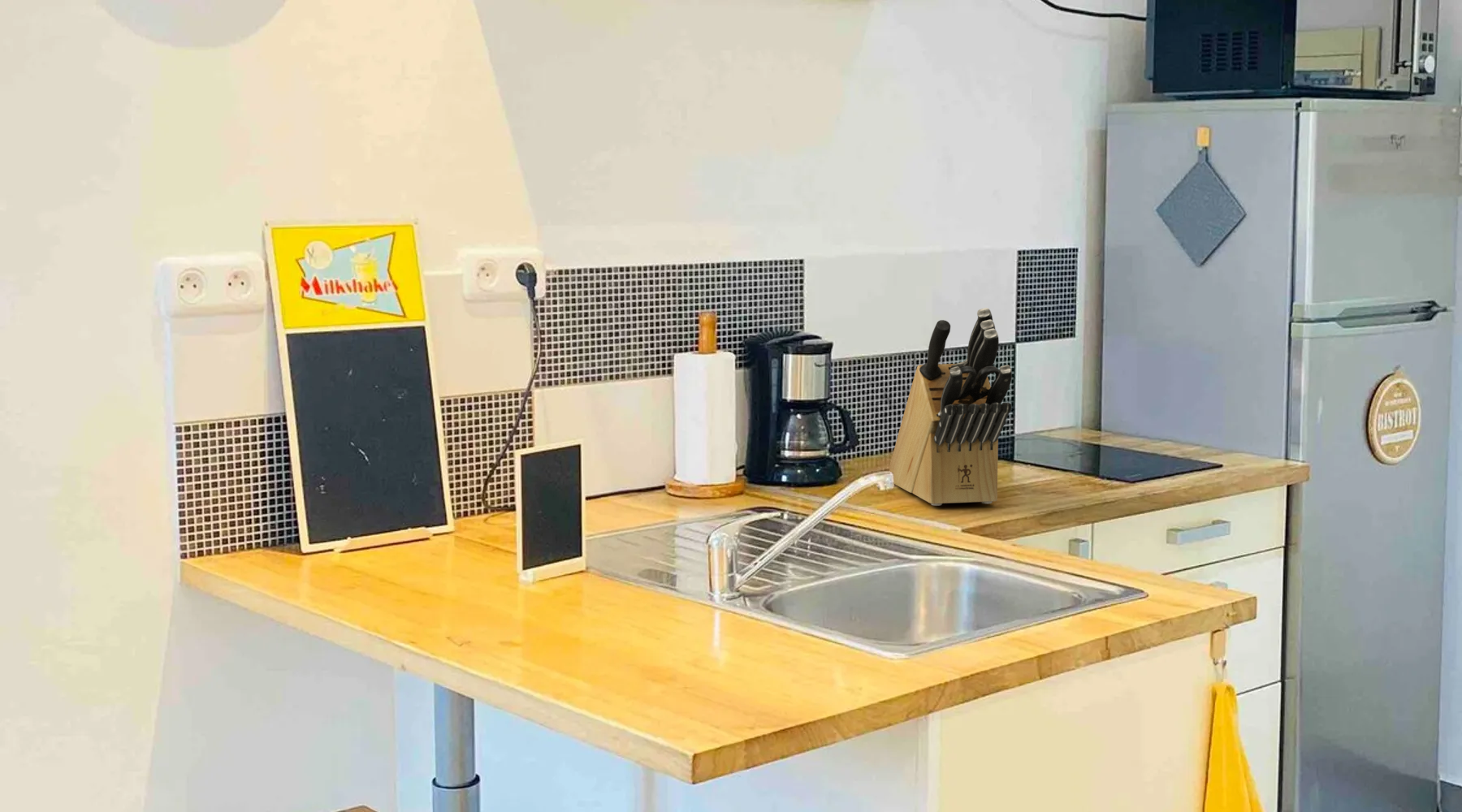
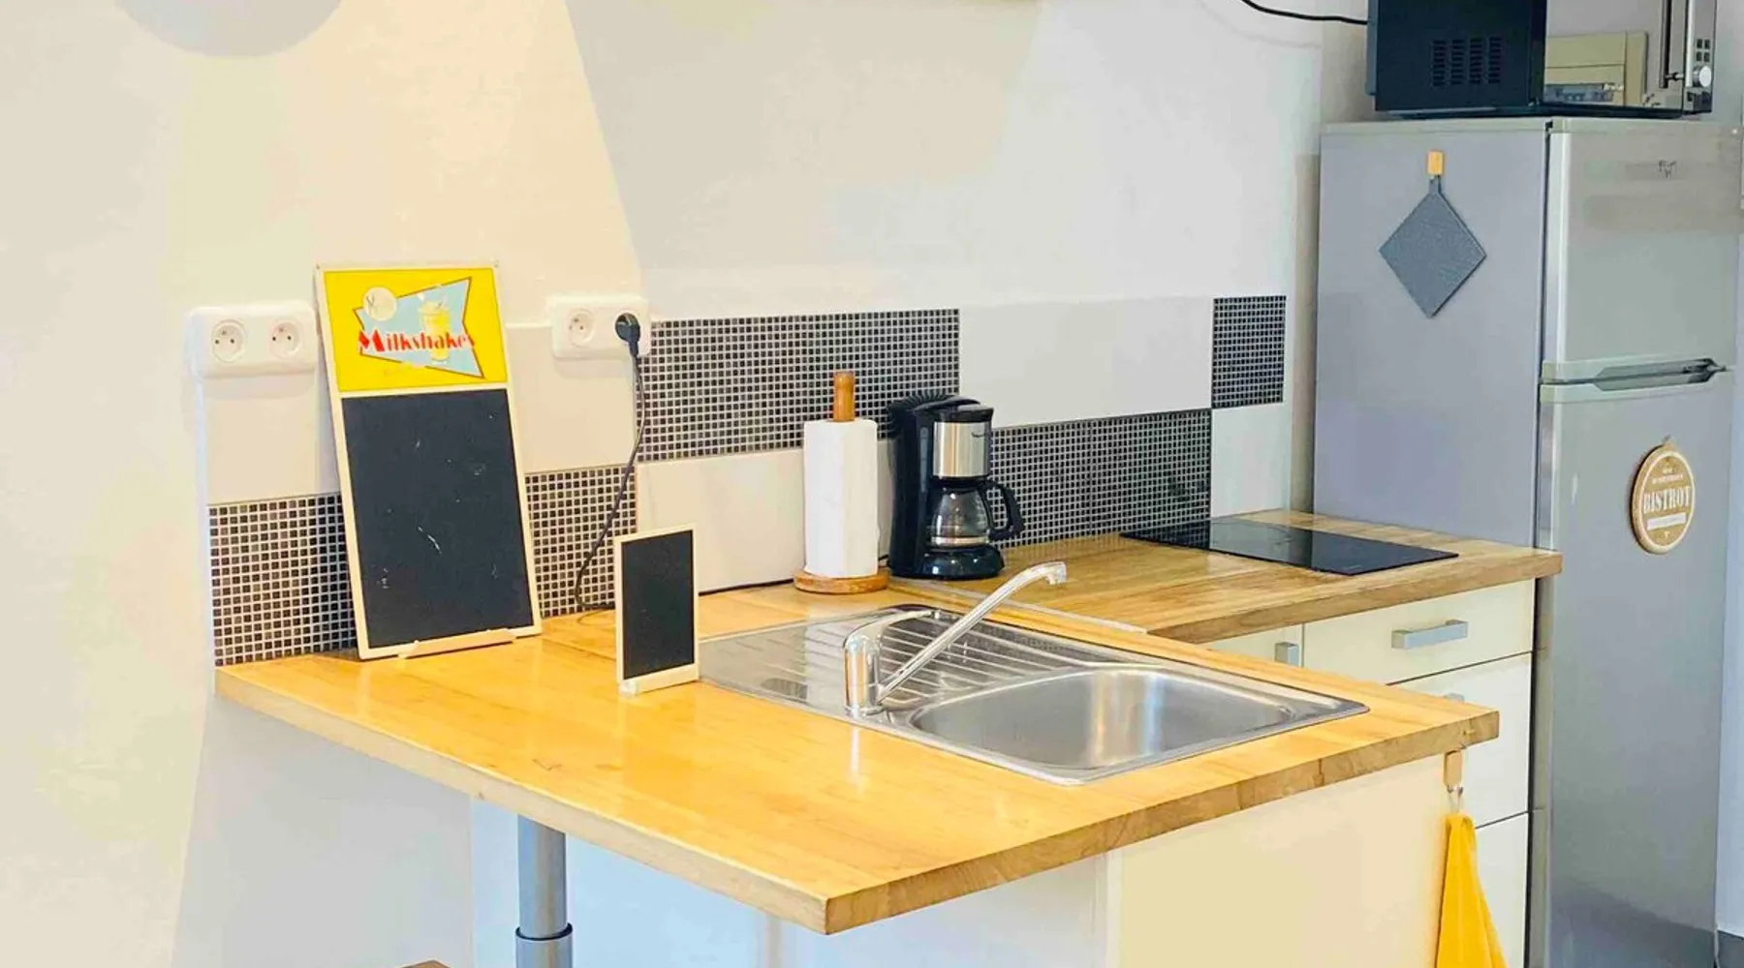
- knife block (949, 402)
